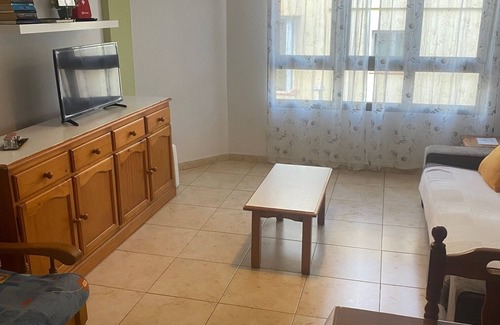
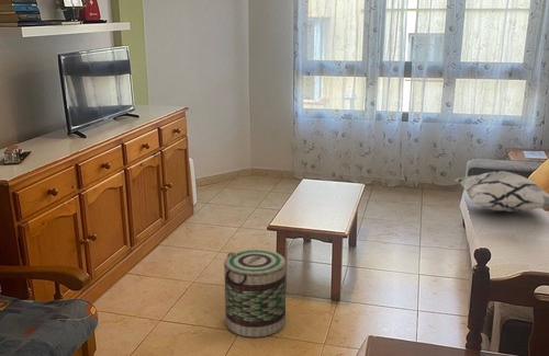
+ decorative pillow (504, 191)
+ basket (254, 289)
